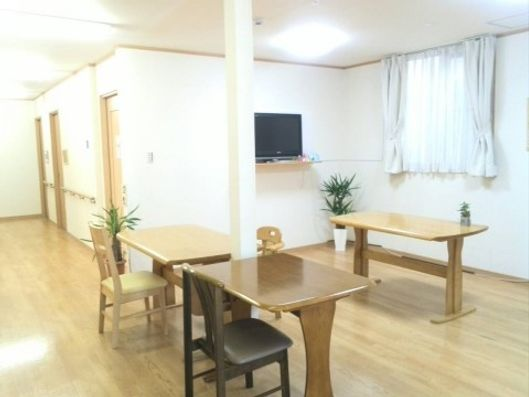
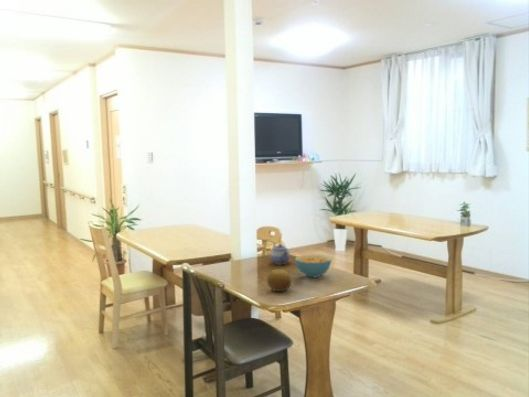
+ fruit (279, 280)
+ teapot (280, 253)
+ cereal bowl (313, 267)
